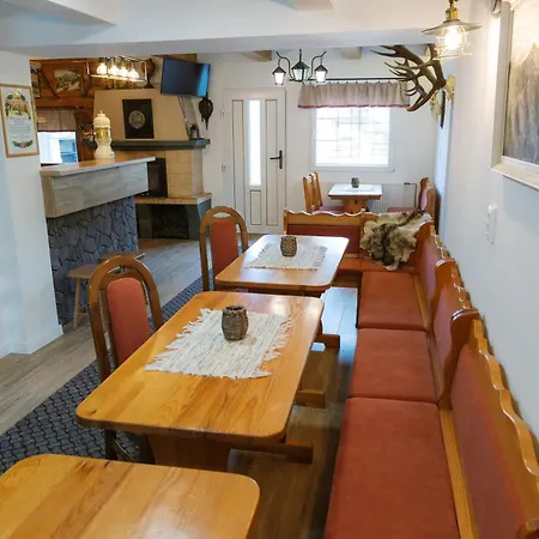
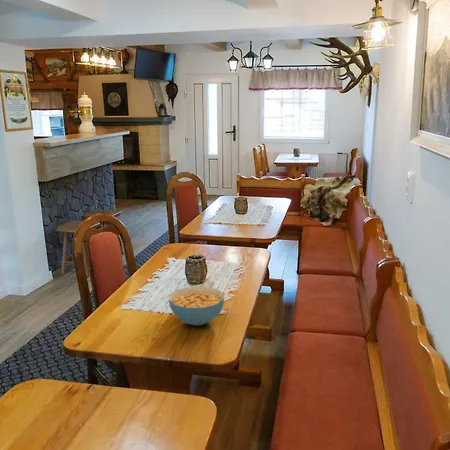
+ cereal bowl (197, 309)
